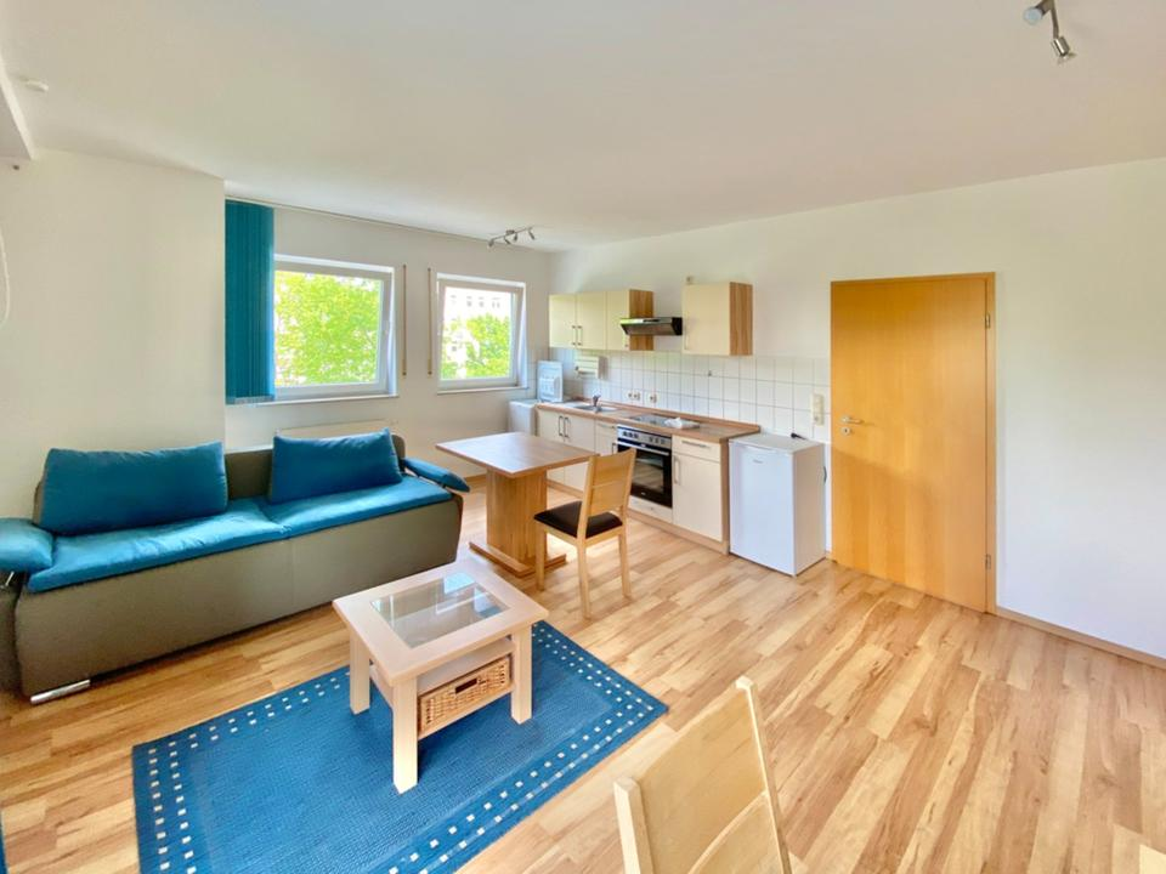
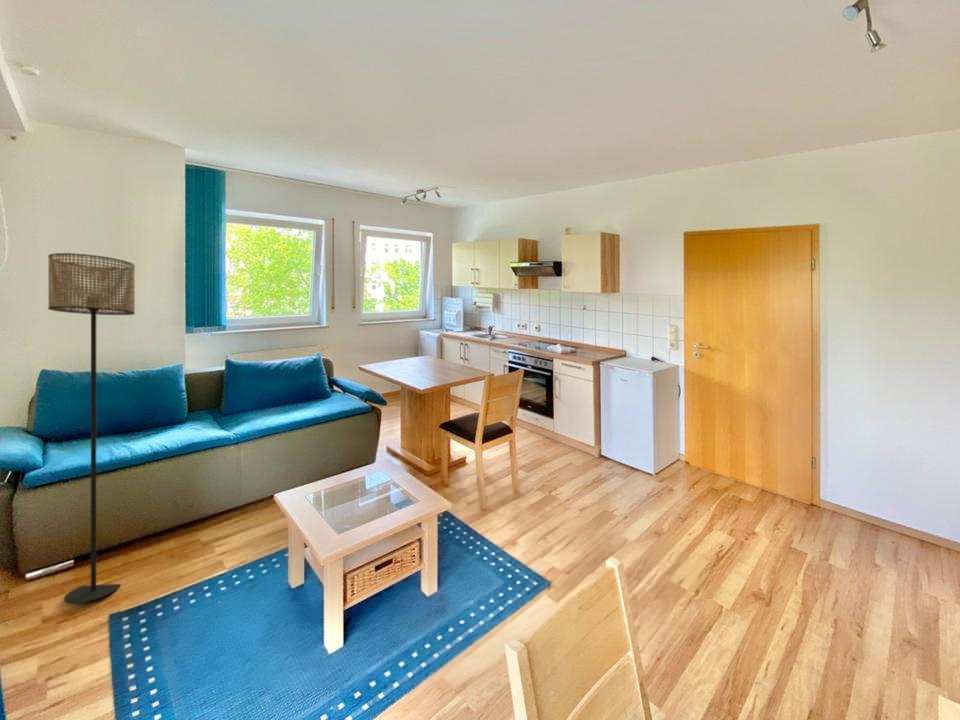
+ floor lamp (93, 426)
